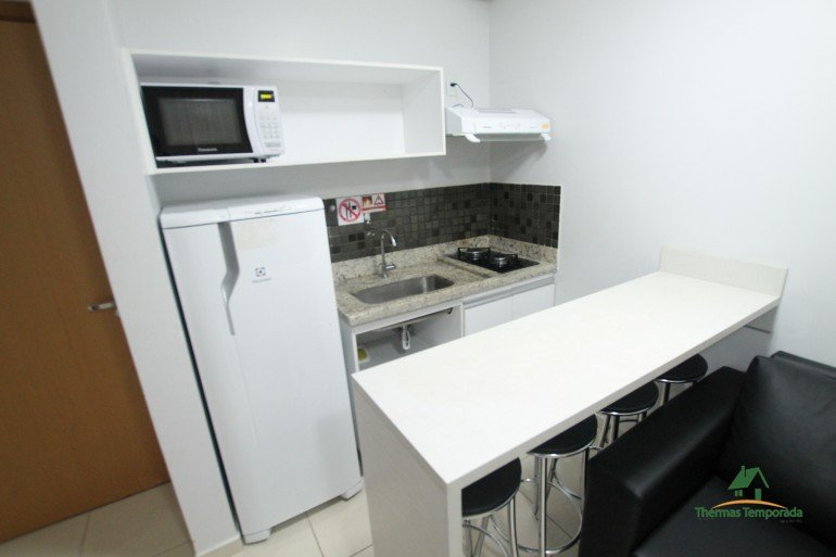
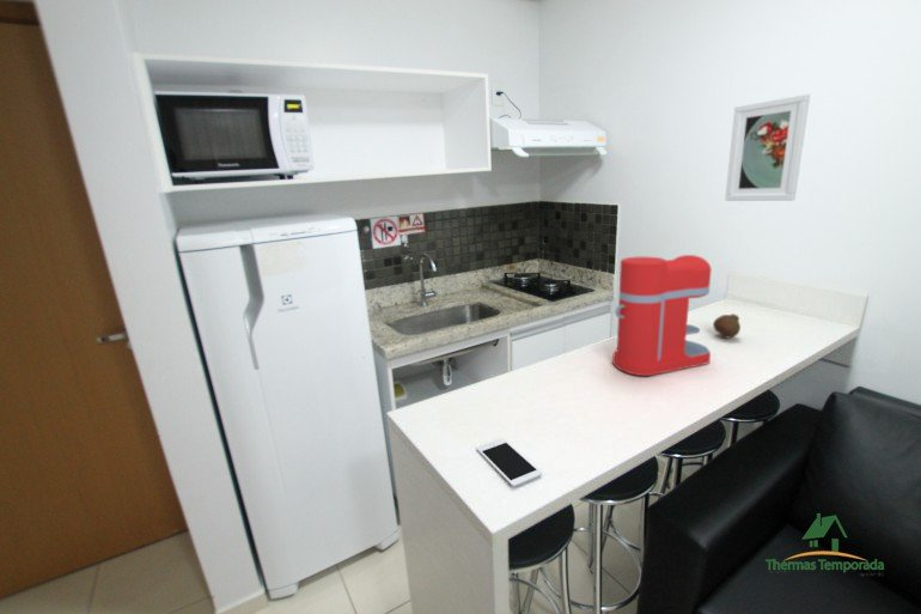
+ fruit (726, 326)
+ coffee maker (664, 309)
+ cell phone (507, 460)
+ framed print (763, 152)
